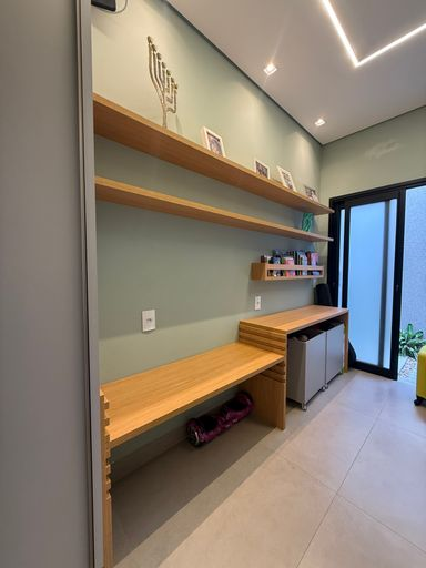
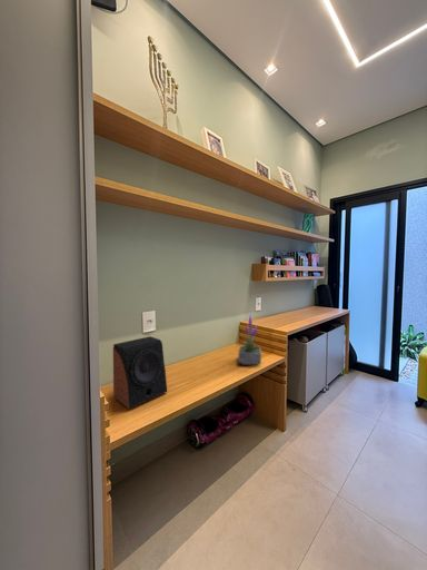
+ potted plant (249, 337)
+ speaker (140, 368)
